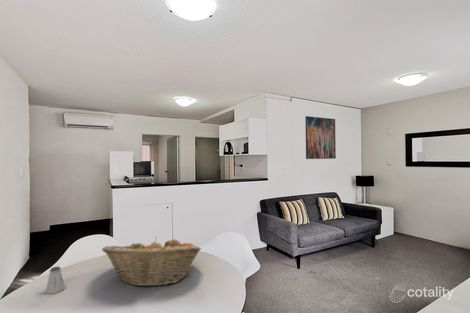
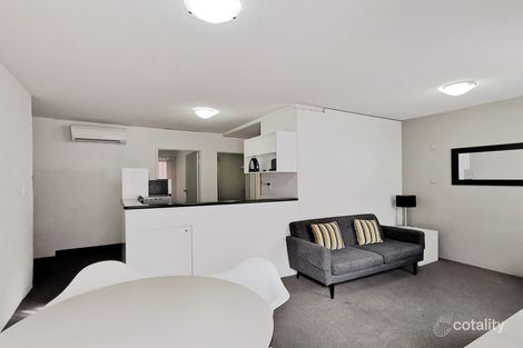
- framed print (321, 138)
- saltshaker (55, 278)
- fruit basket (153, 255)
